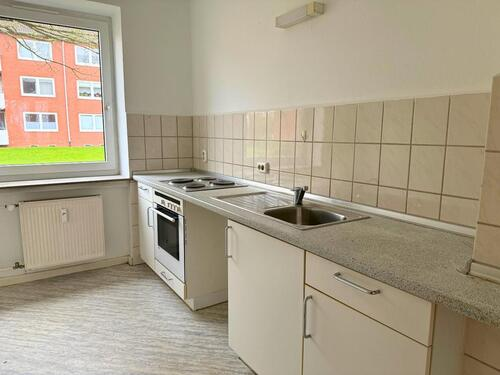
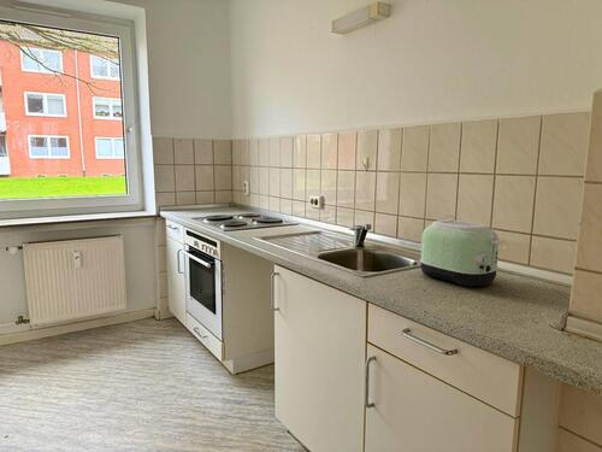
+ toaster (461, 251)
